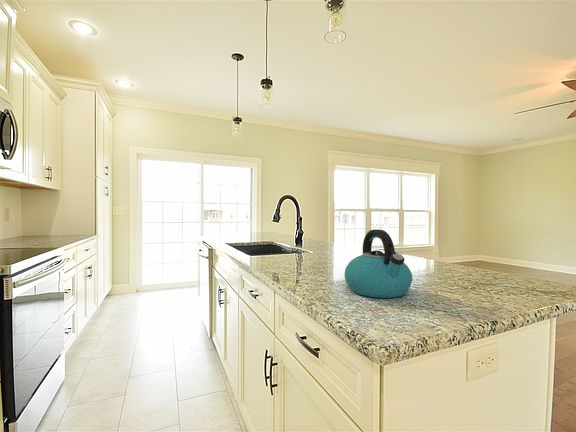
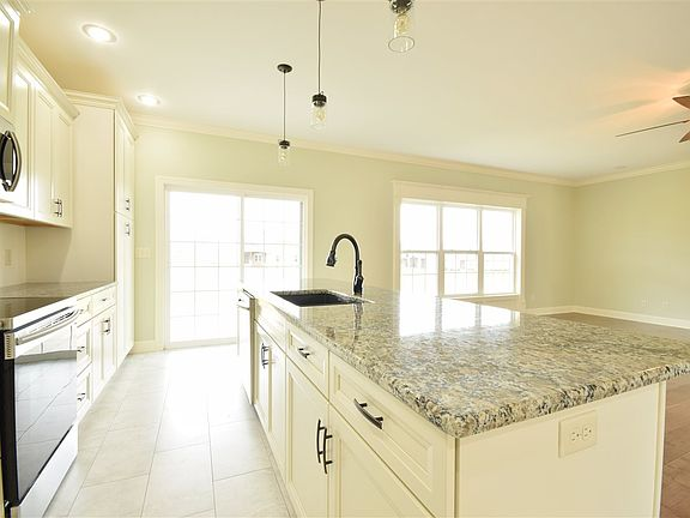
- kettle (379, 261)
